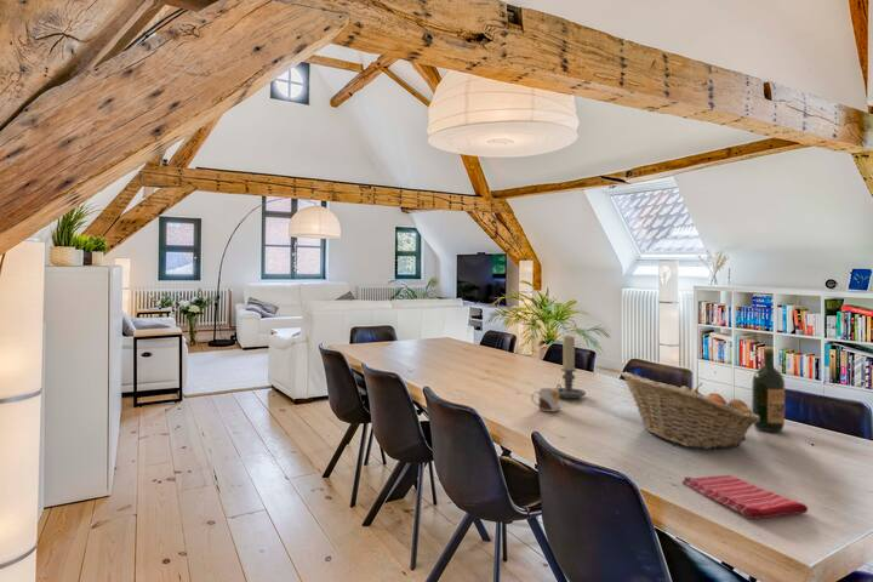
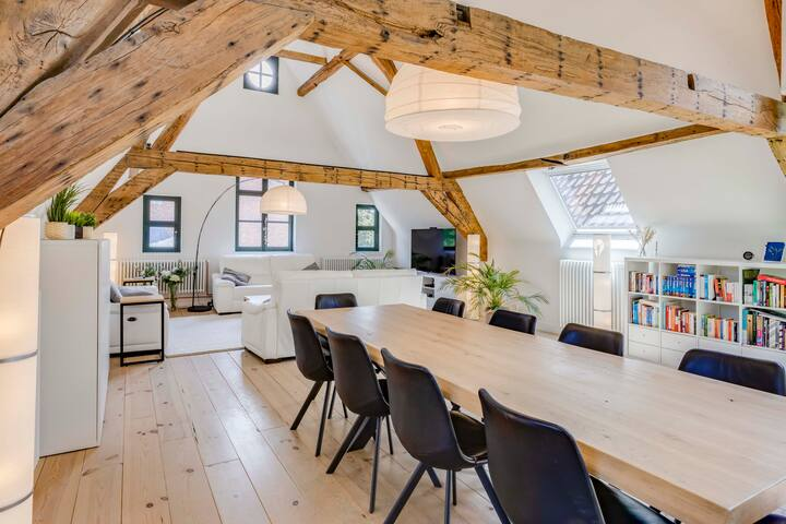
- mug (544, 399)
- fruit basket (684, 405)
- wine bottle (768, 388)
- candle holder (566, 365)
- dish towel (741, 492)
